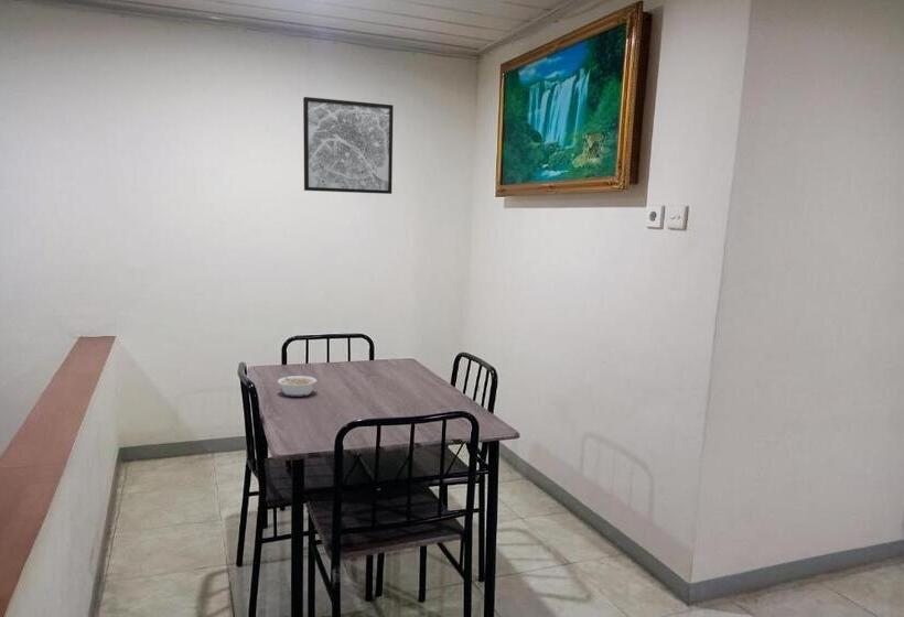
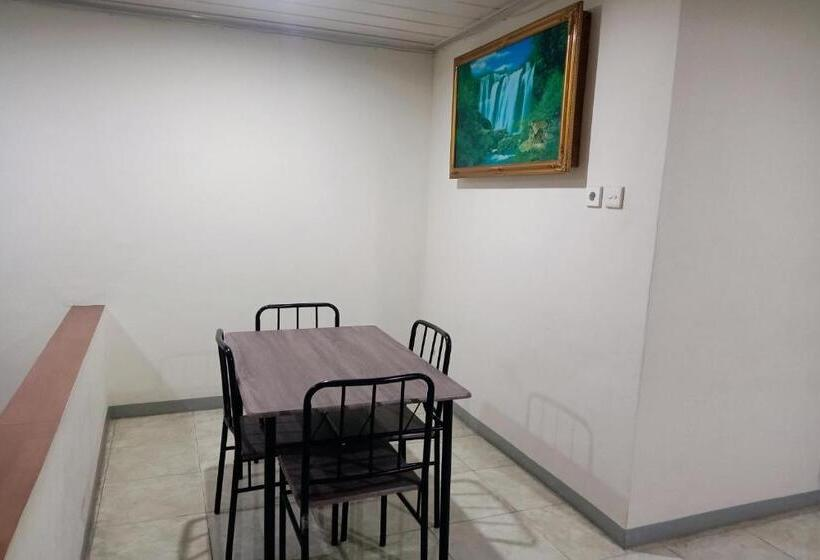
- legume (295, 385)
- wall art (348, 147)
